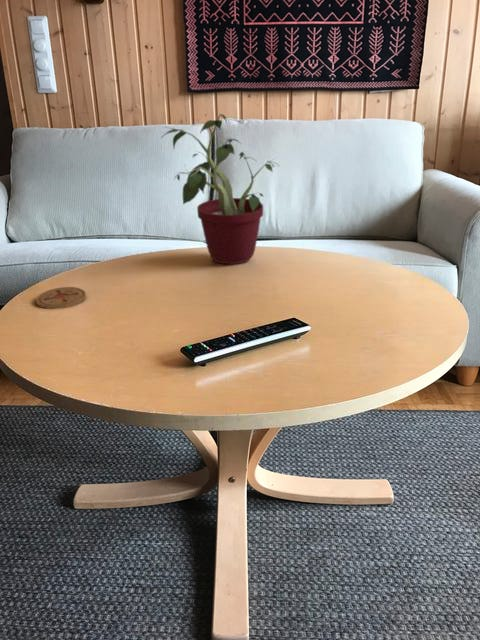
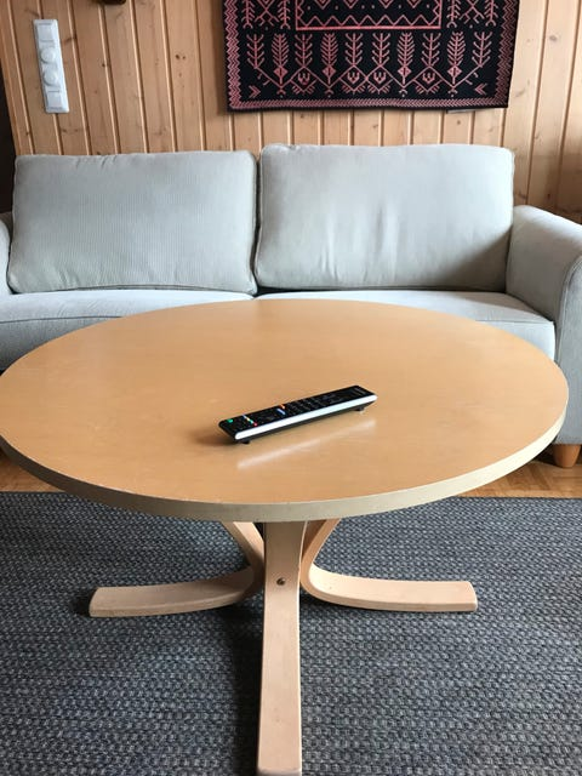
- coaster (61, 297)
- potted plant (219, 194)
